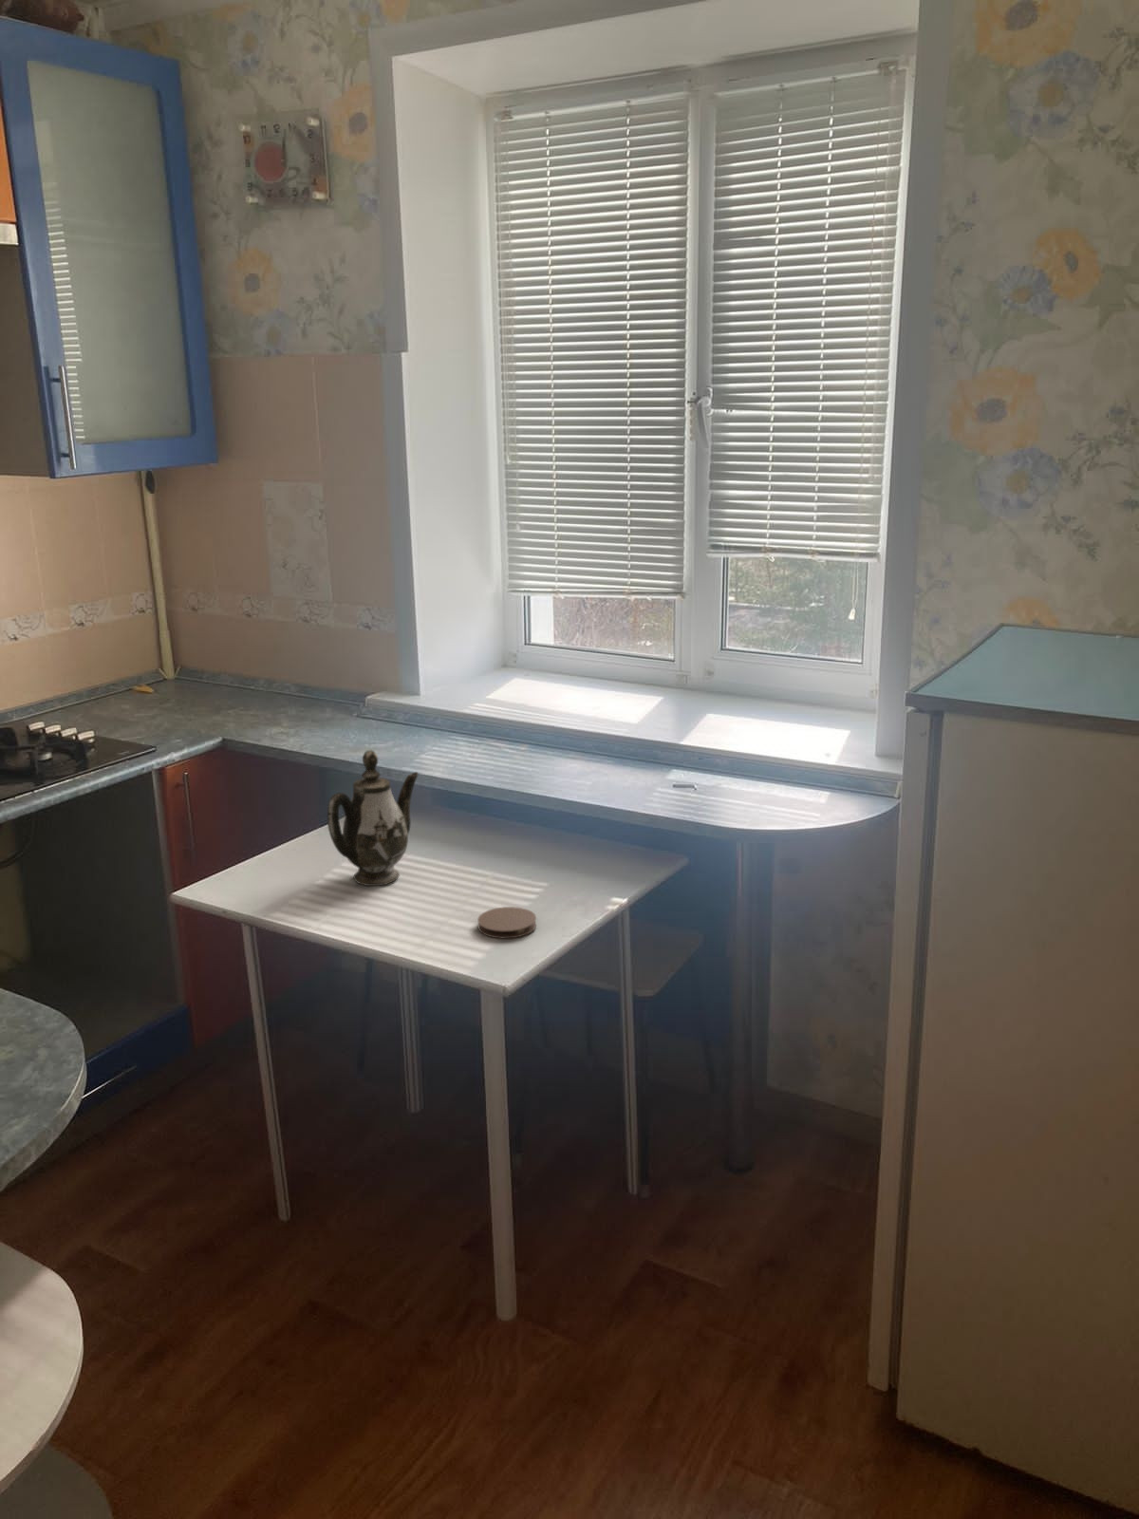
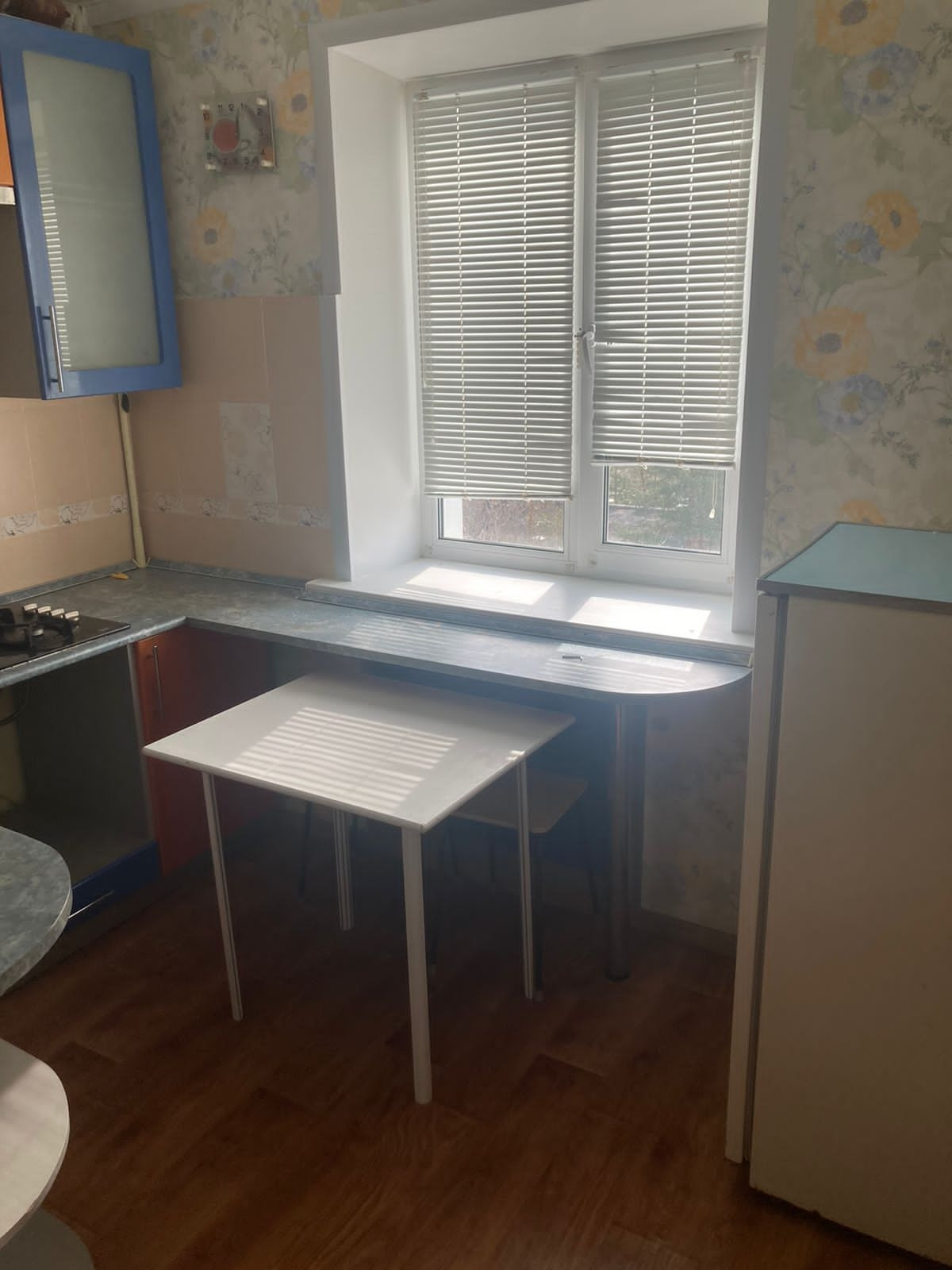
- teapot (374, 815)
- coaster (507, 922)
